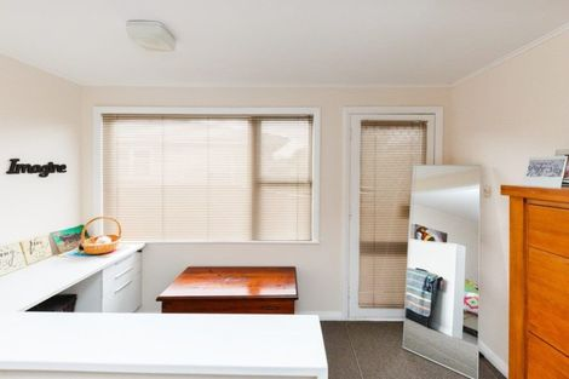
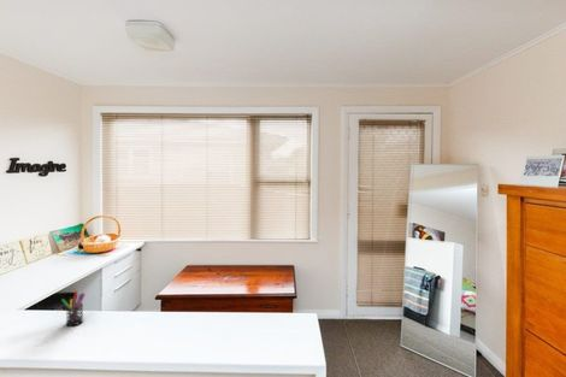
+ pen holder (72, 307)
